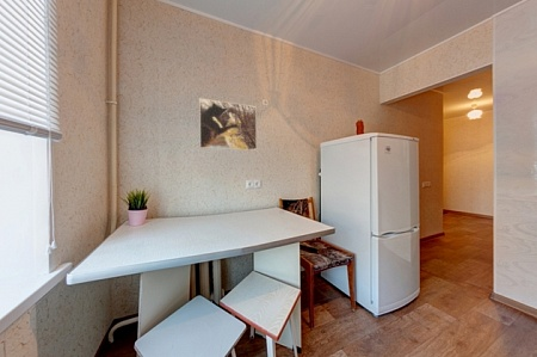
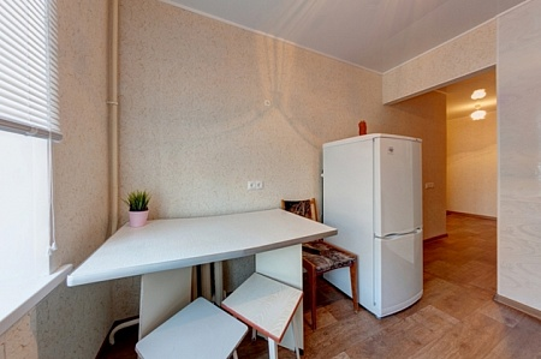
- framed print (229, 125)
